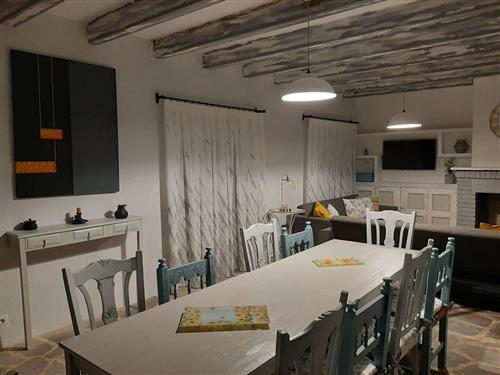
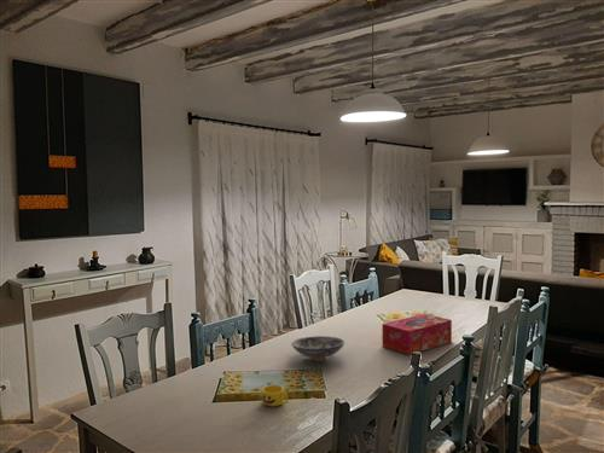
+ bowl (318, 349)
+ cup (275, 396)
+ tissue box (417, 332)
